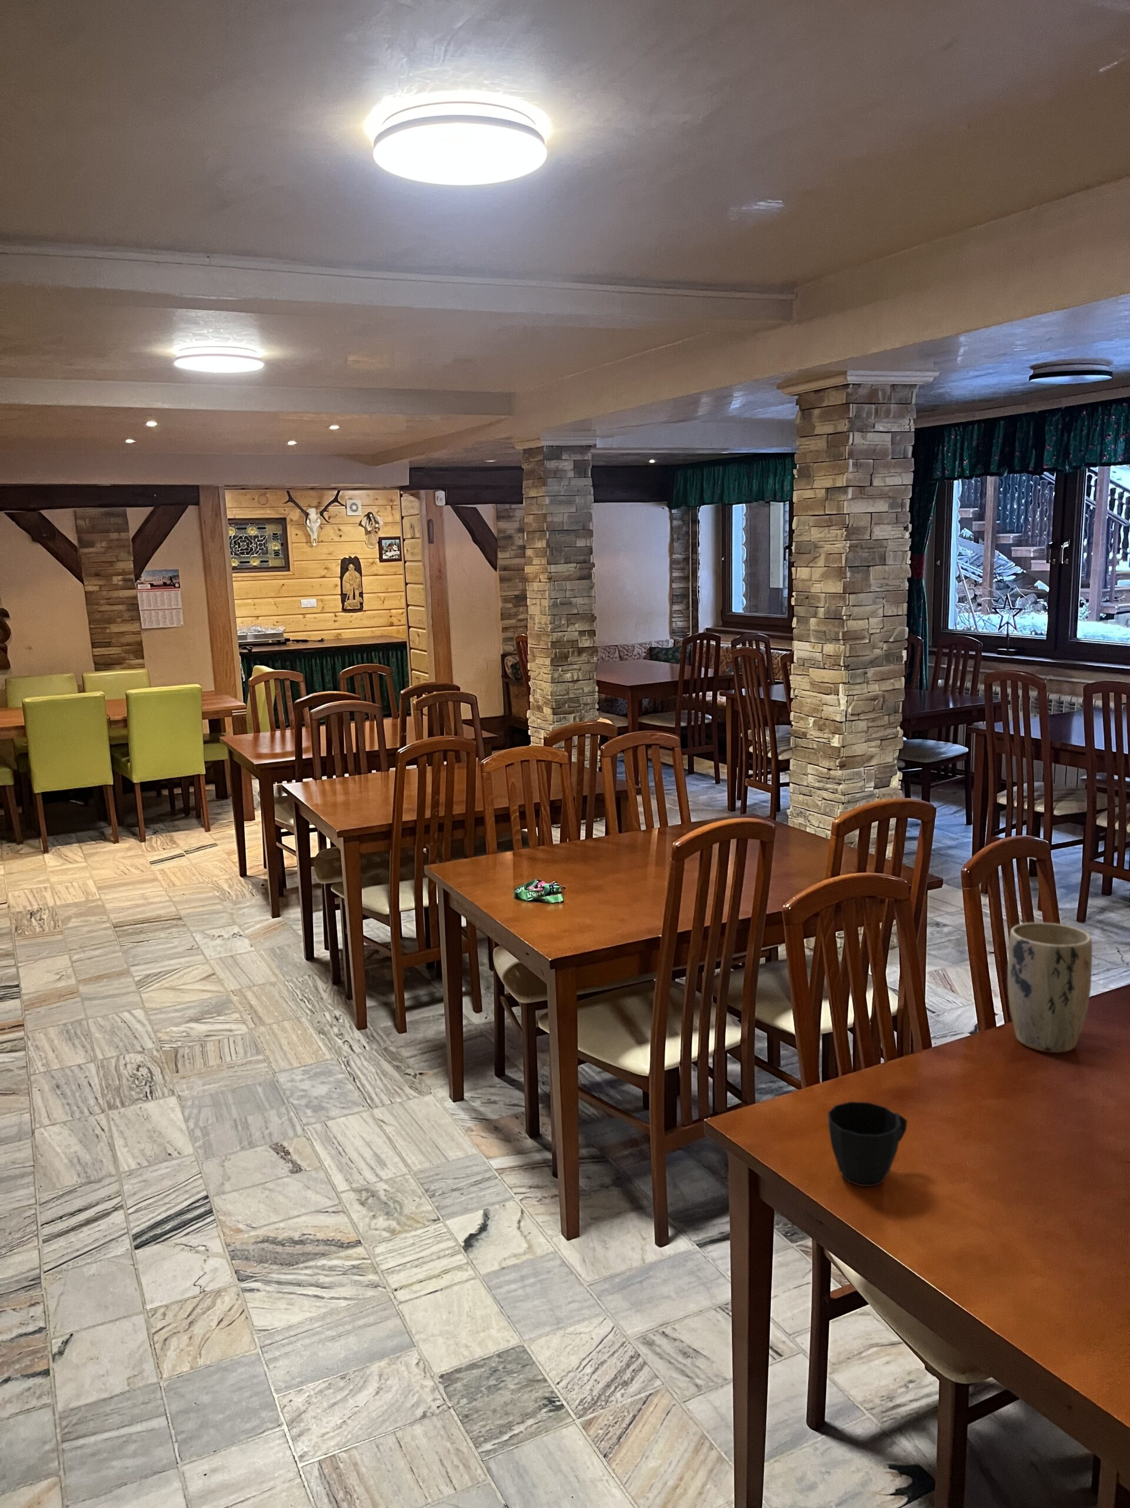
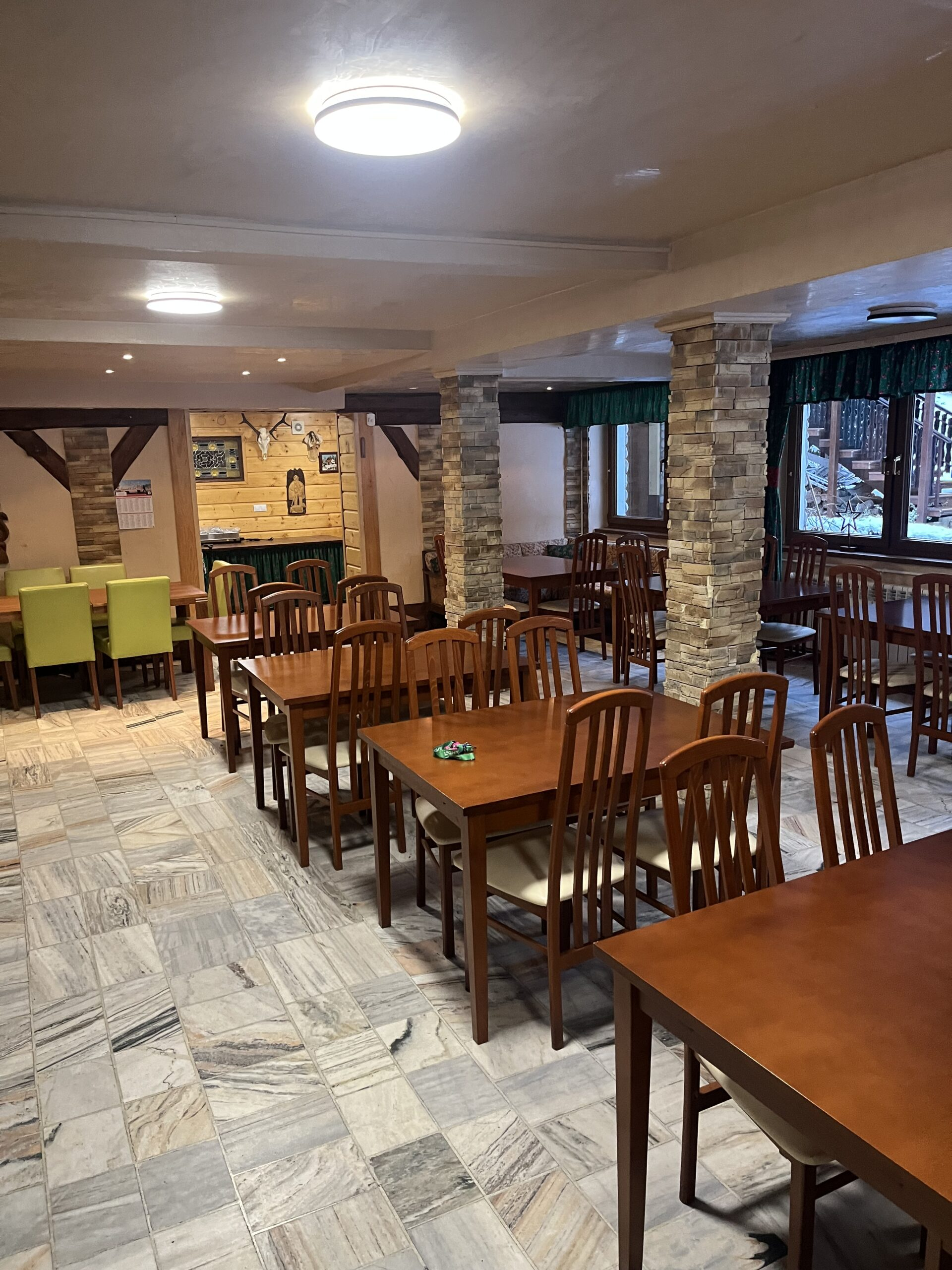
- cup (868, 1147)
- plant pot (1048, 988)
